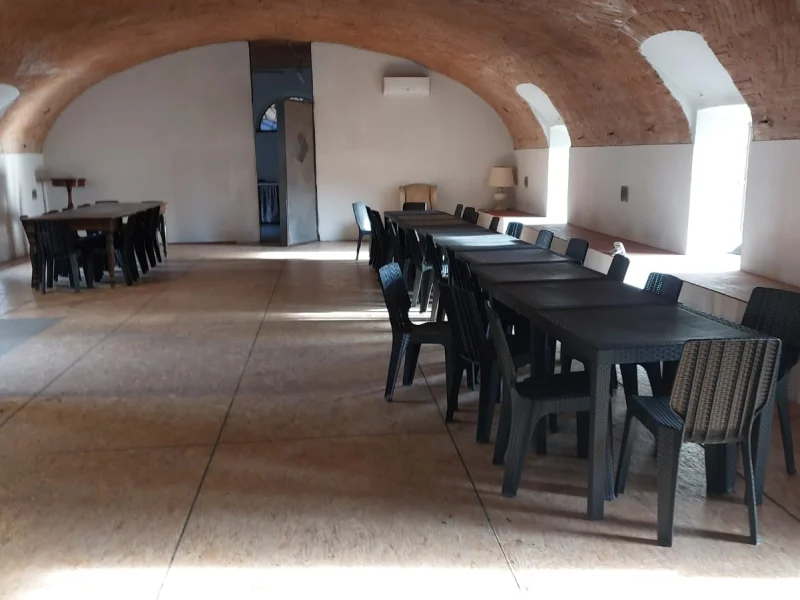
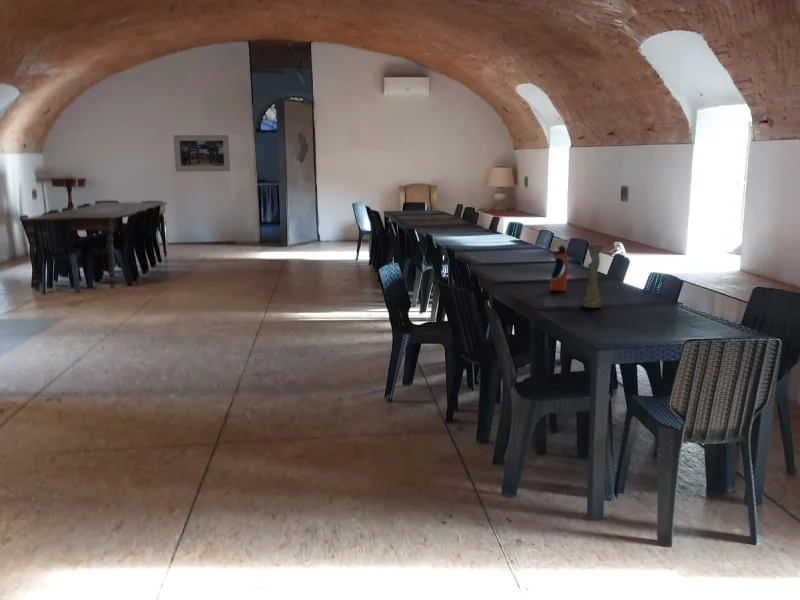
+ vase (592, 276)
+ water bottle (559, 267)
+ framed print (202, 153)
